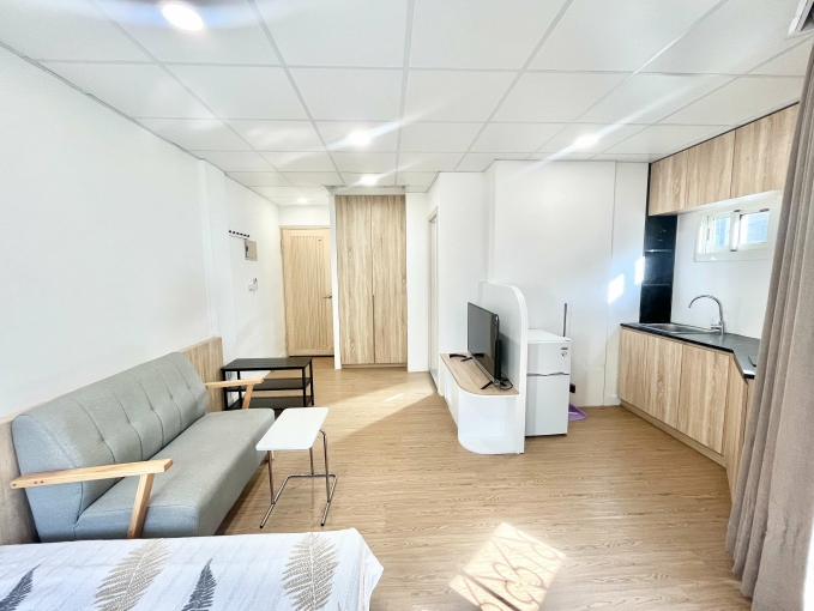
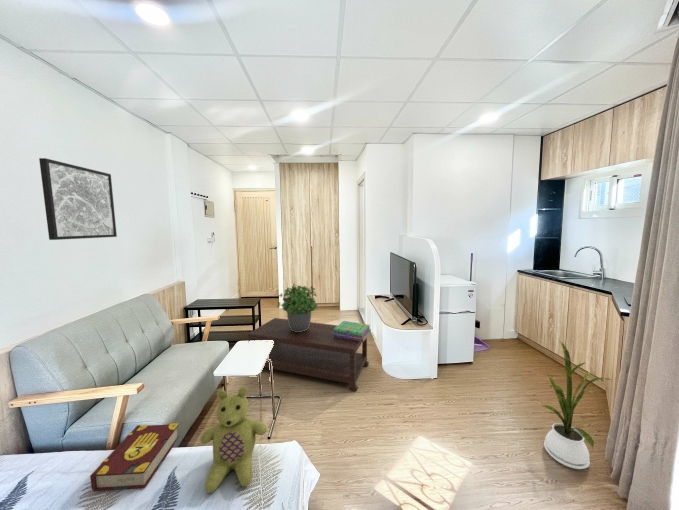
+ wall art (83, 203)
+ stuffed bear (231, 432)
+ potted plant (298, 306)
+ book (138, 454)
+ house plant (569, 404)
+ coffee table (309, 349)
+ stack of books (352, 330)
